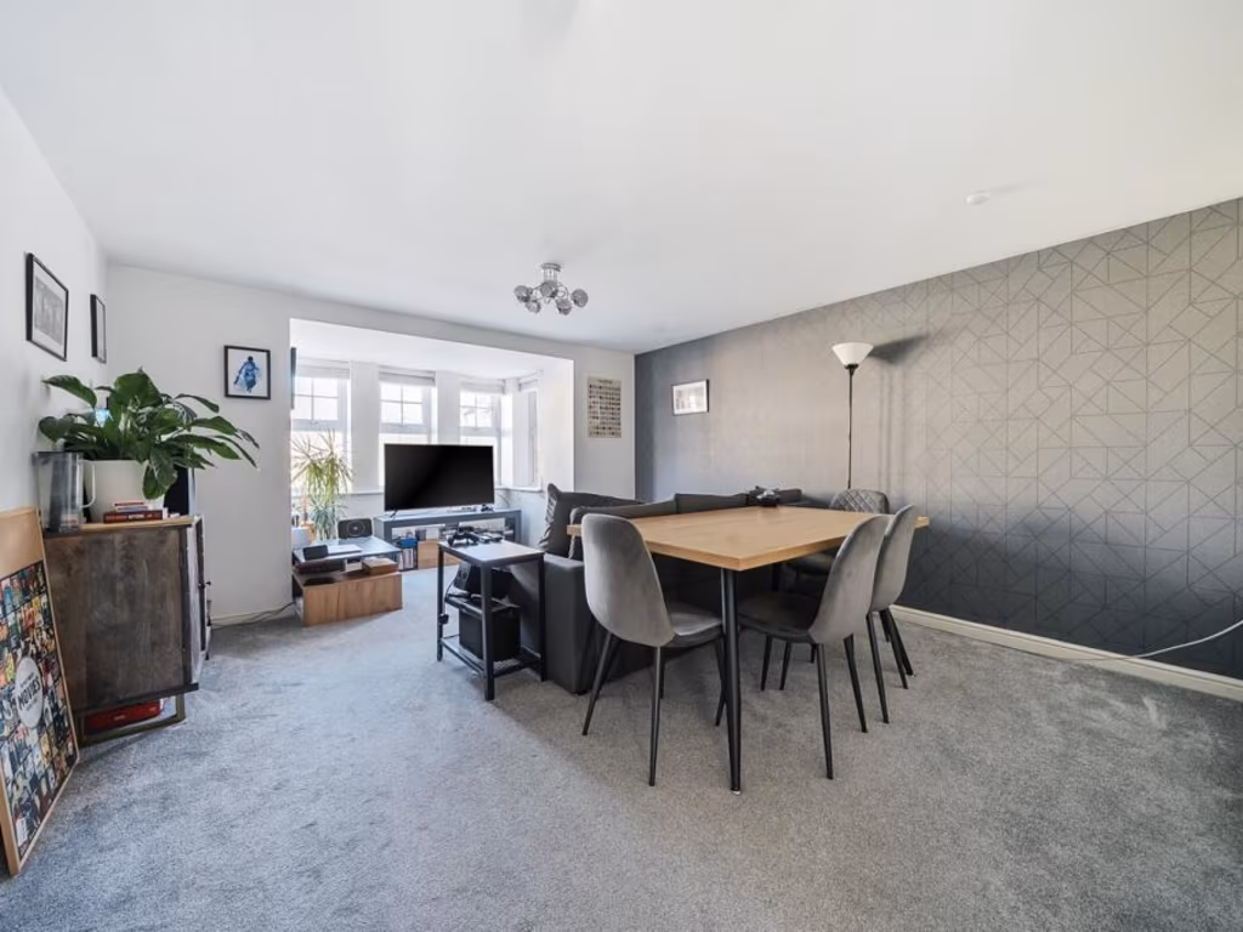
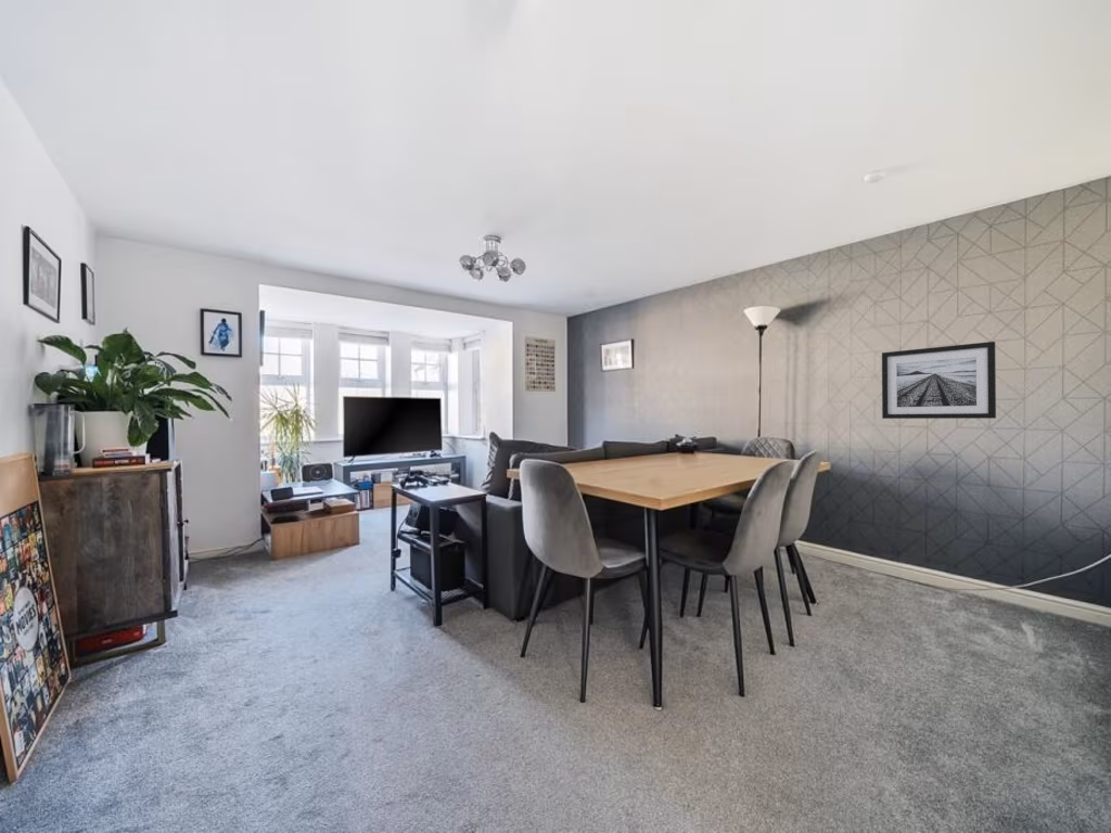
+ wall art (934, 383)
